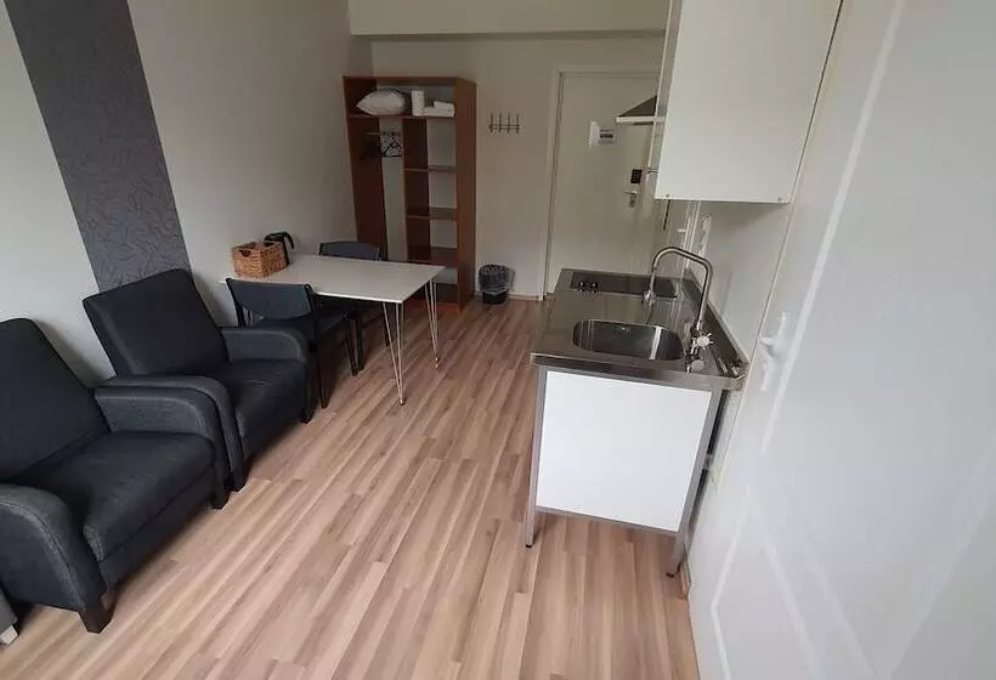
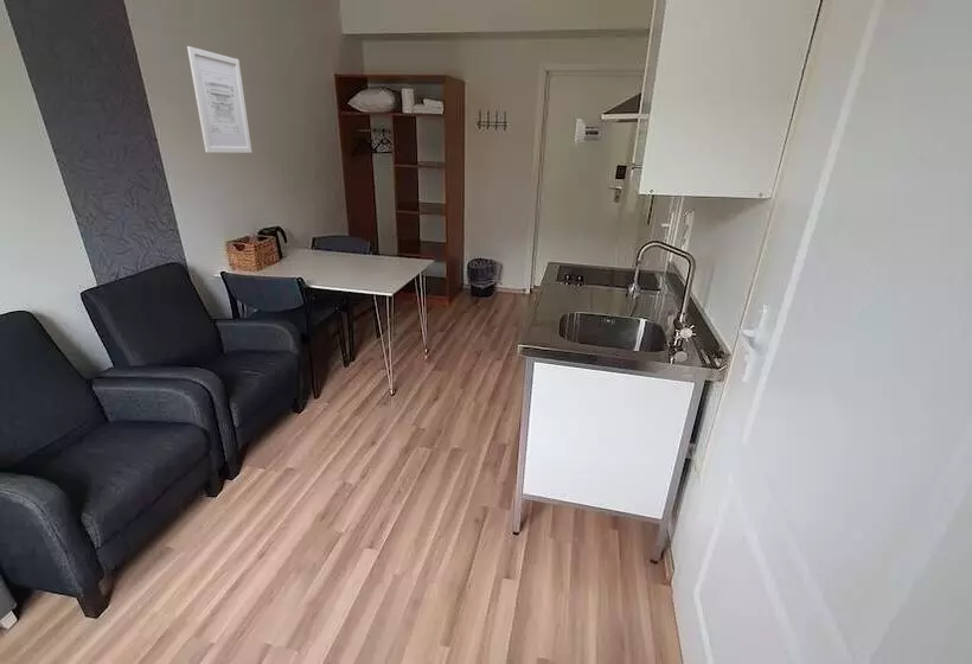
+ wall art (222, 104)
